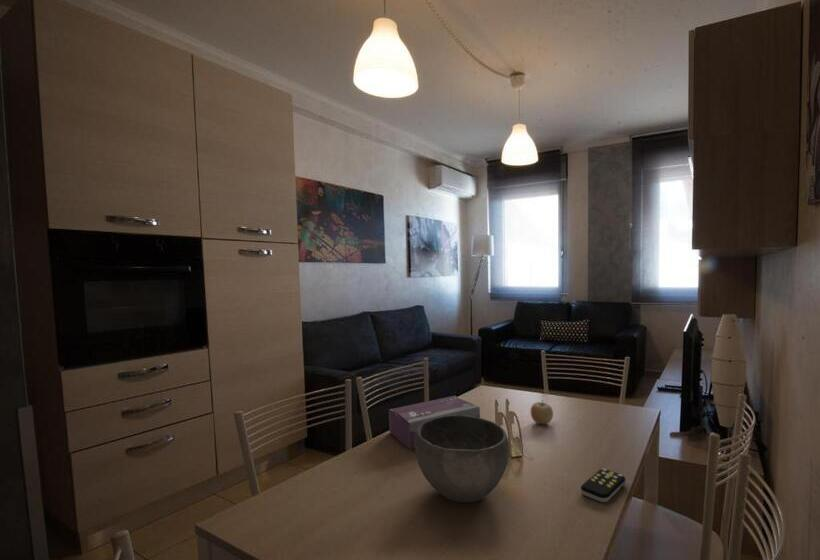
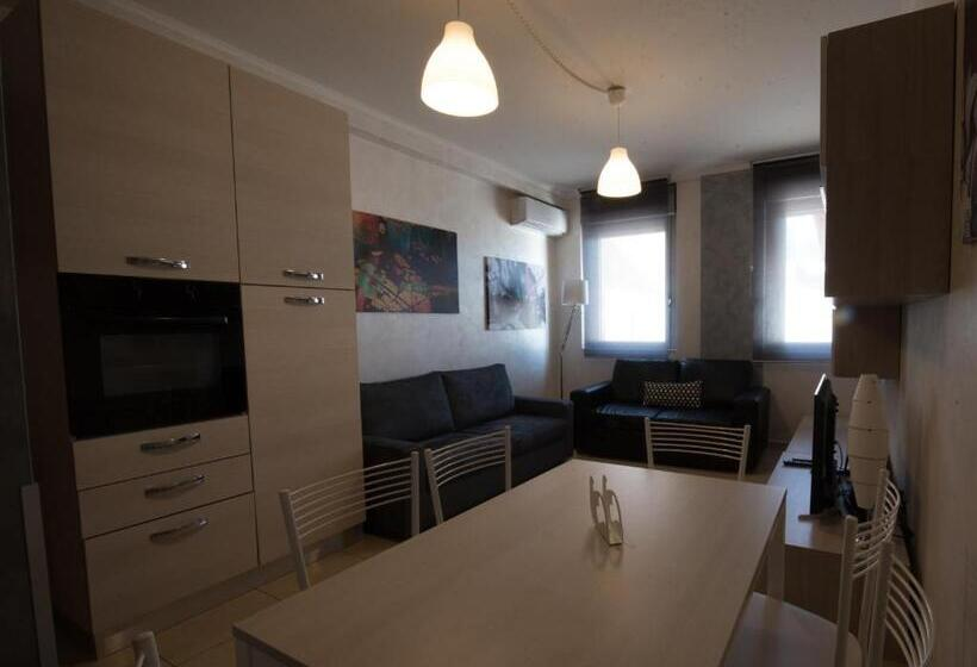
- bowl (461, 460)
- tissue box (432, 418)
- remote control (603, 484)
- fruit (541, 411)
